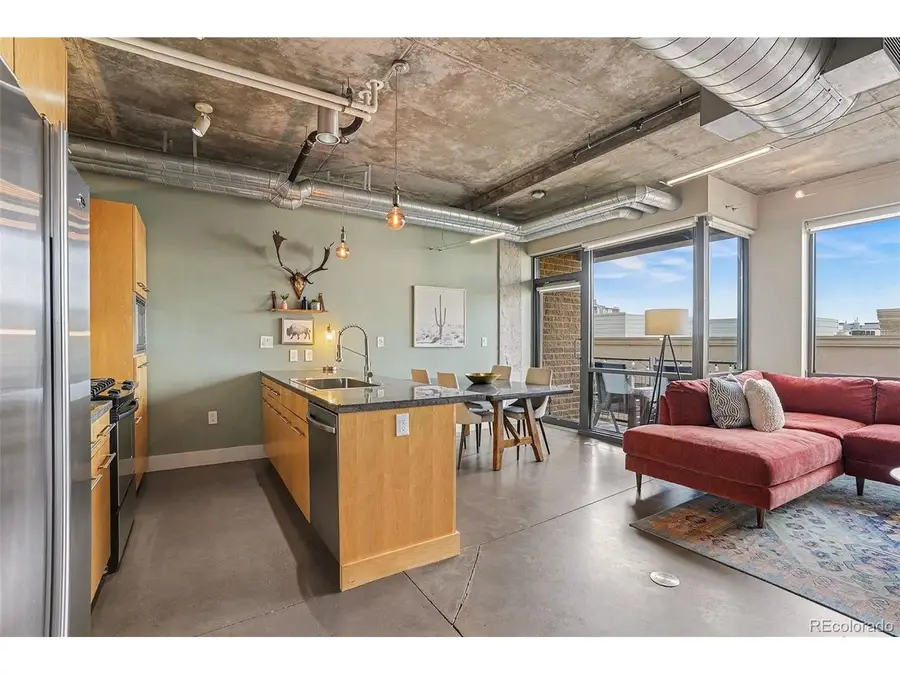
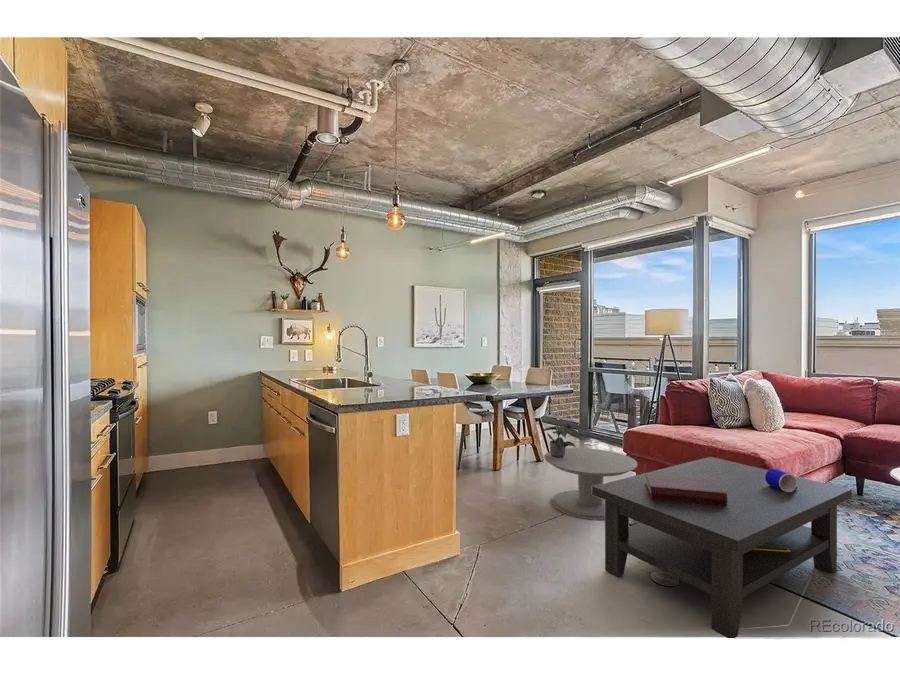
+ potted plant (561, 440)
+ coffee table (720, 520)
+ side table (589, 482)
